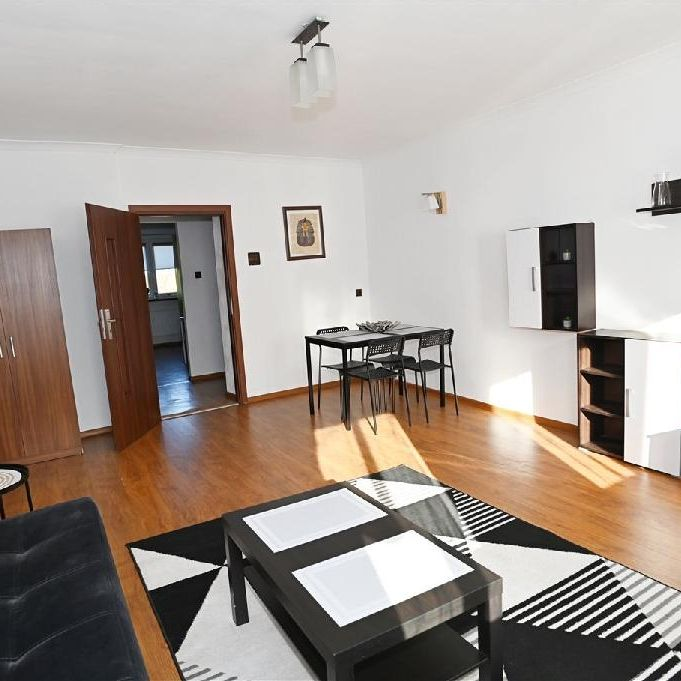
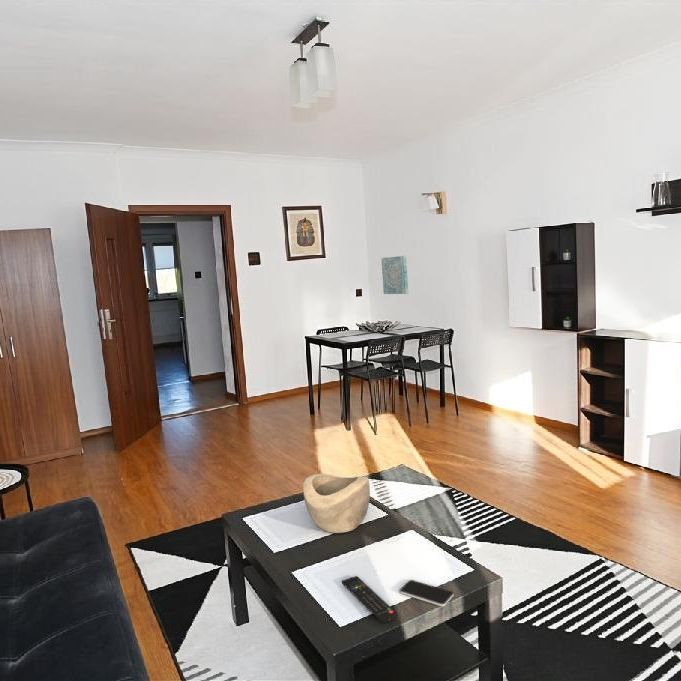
+ remote control (368, 598)
+ decorative bowl (337, 502)
+ wall art (394, 275)
+ smartphone (426, 592)
